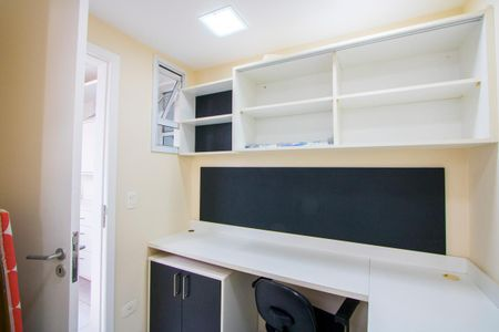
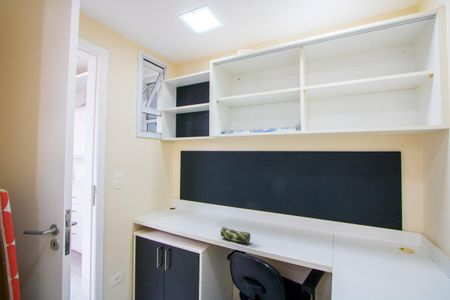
+ pencil case (234, 234)
